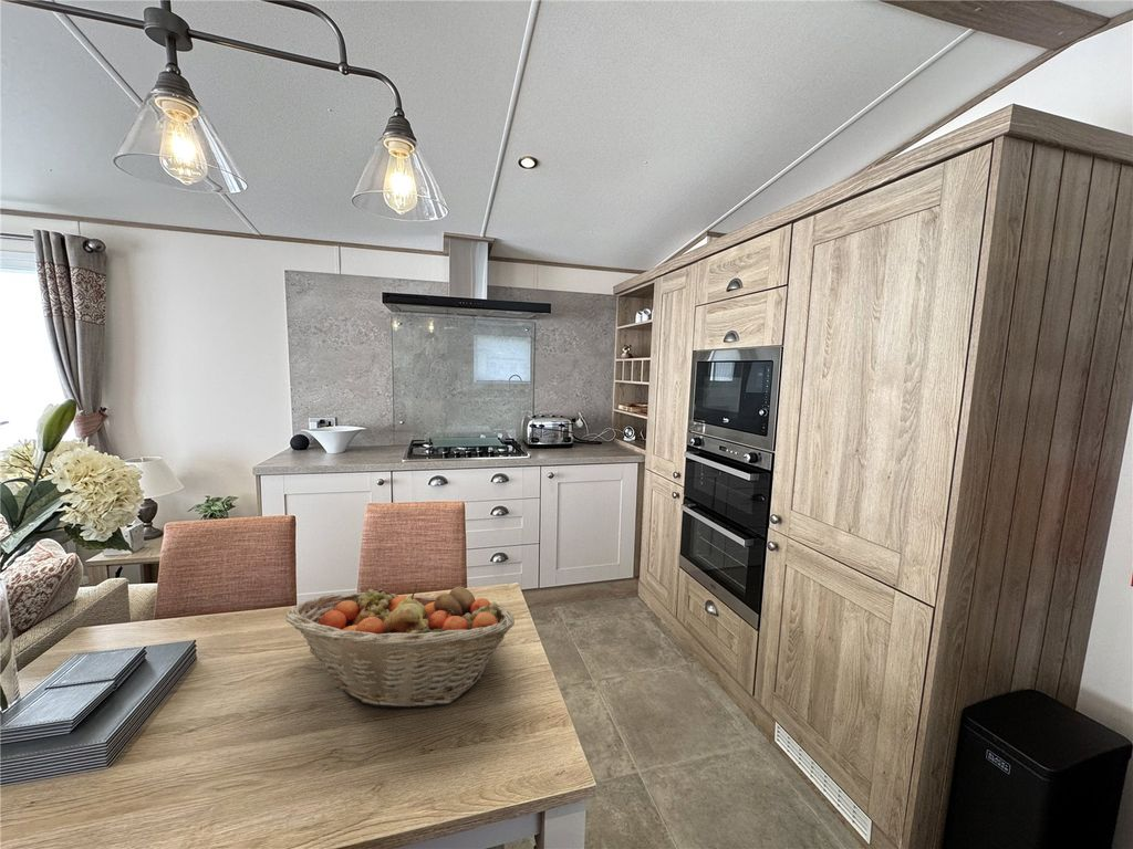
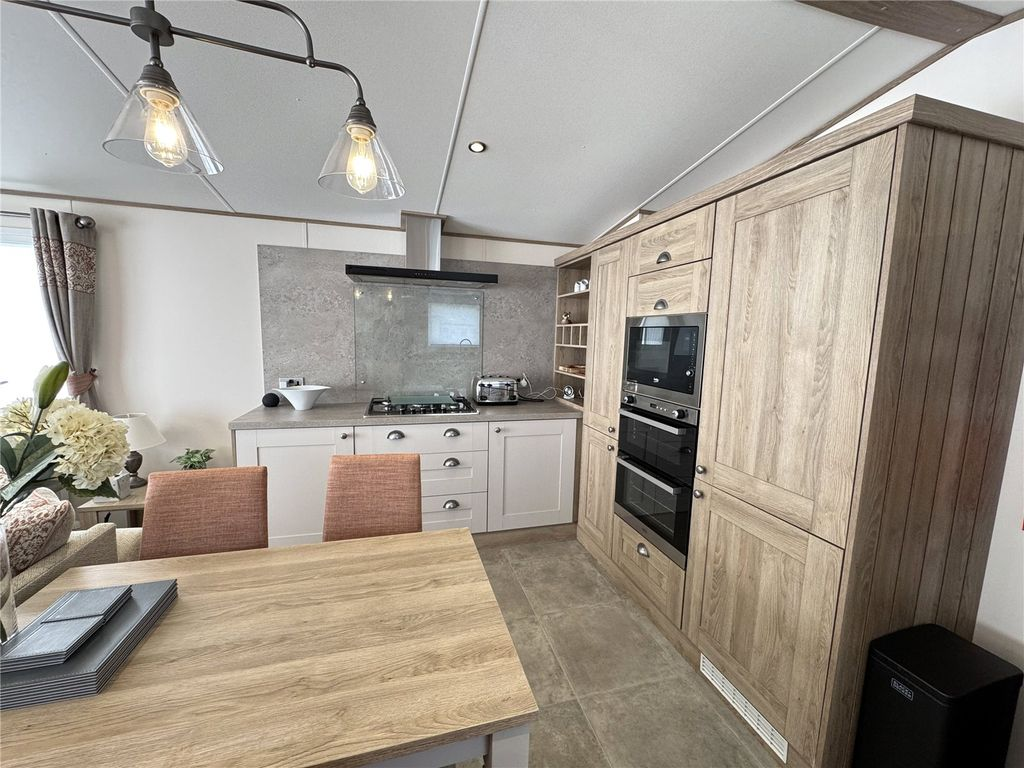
- fruit basket (405, 629)
